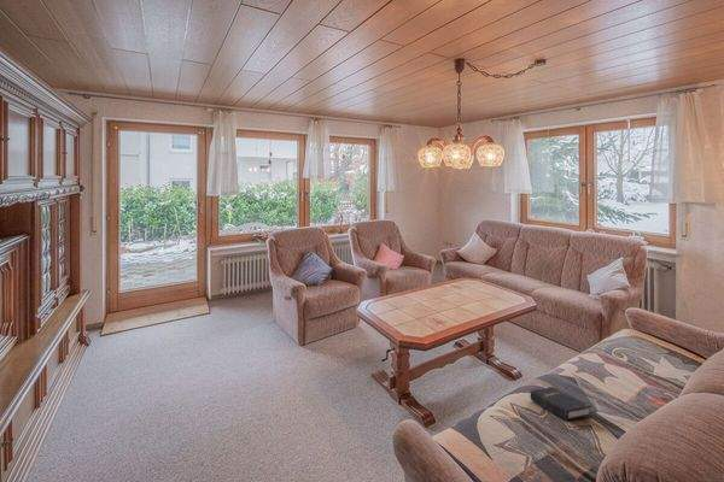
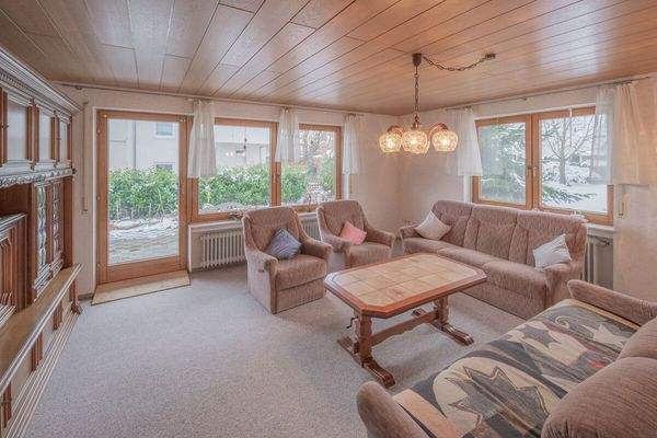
- hardback book (559, 402)
